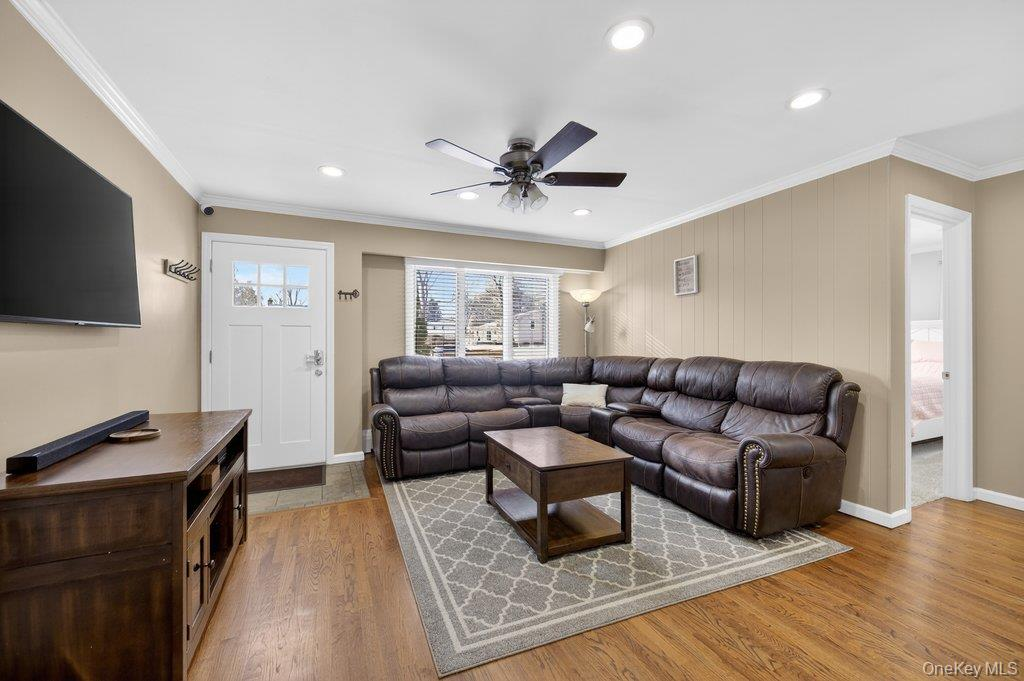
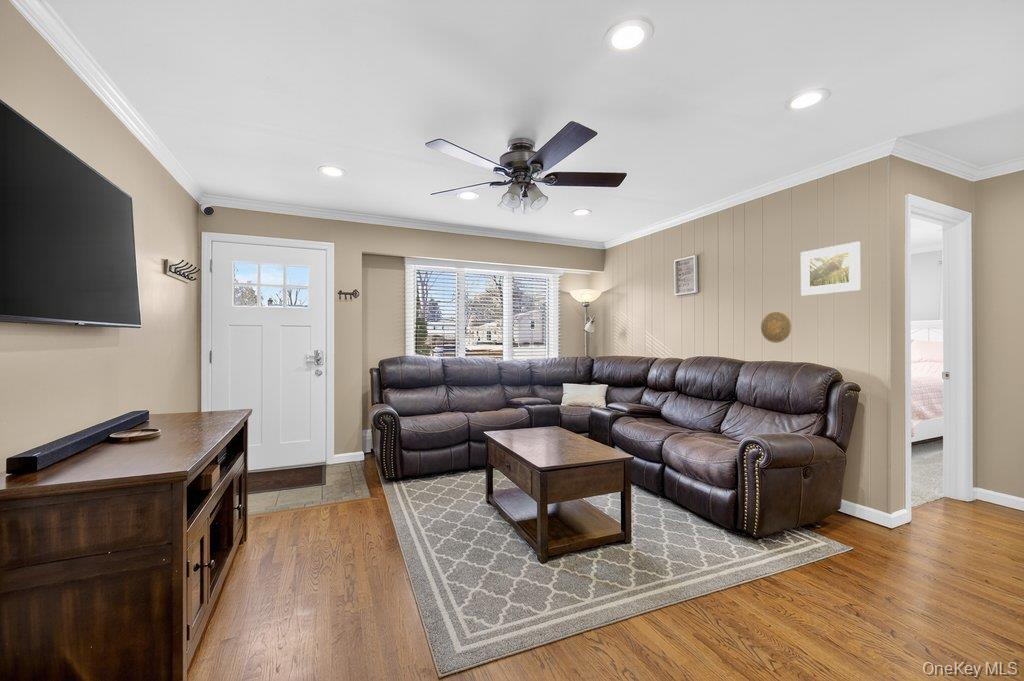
+ decorative plate (774, 327)
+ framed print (828, 270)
